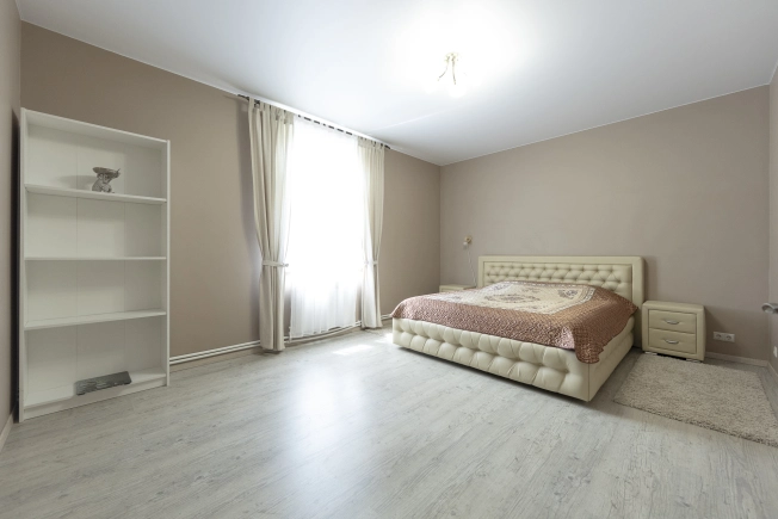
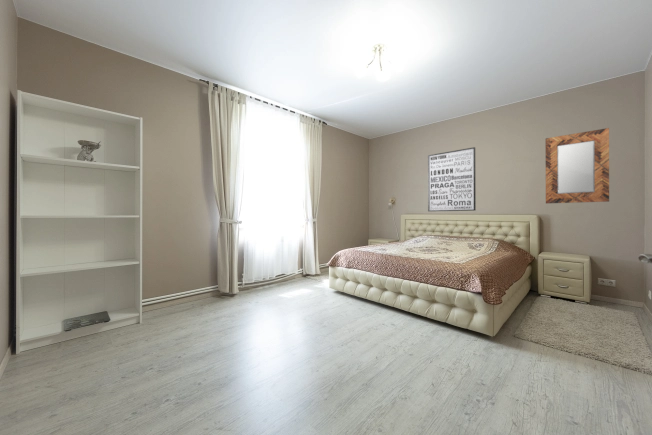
+ wall art (450, 181)
+ home mirror (575, 168)
